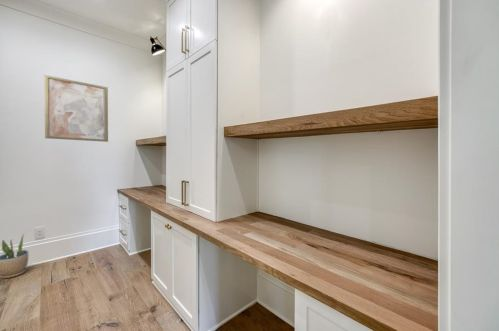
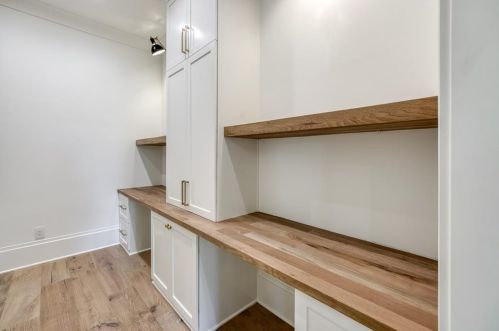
- wall art (78, 110)
- potted plant (12, 253)
